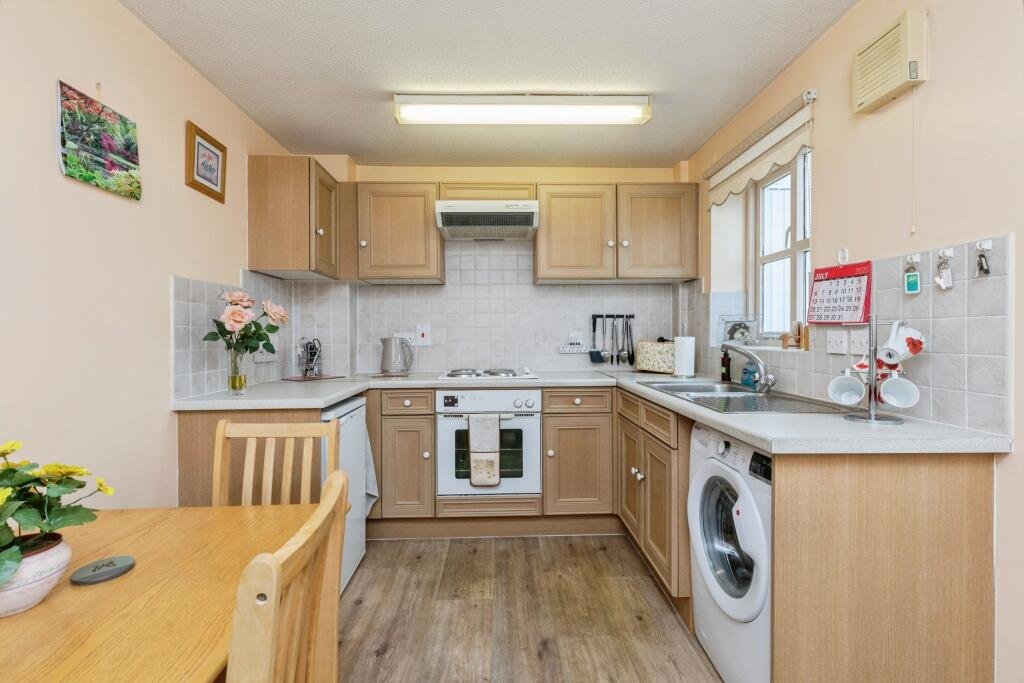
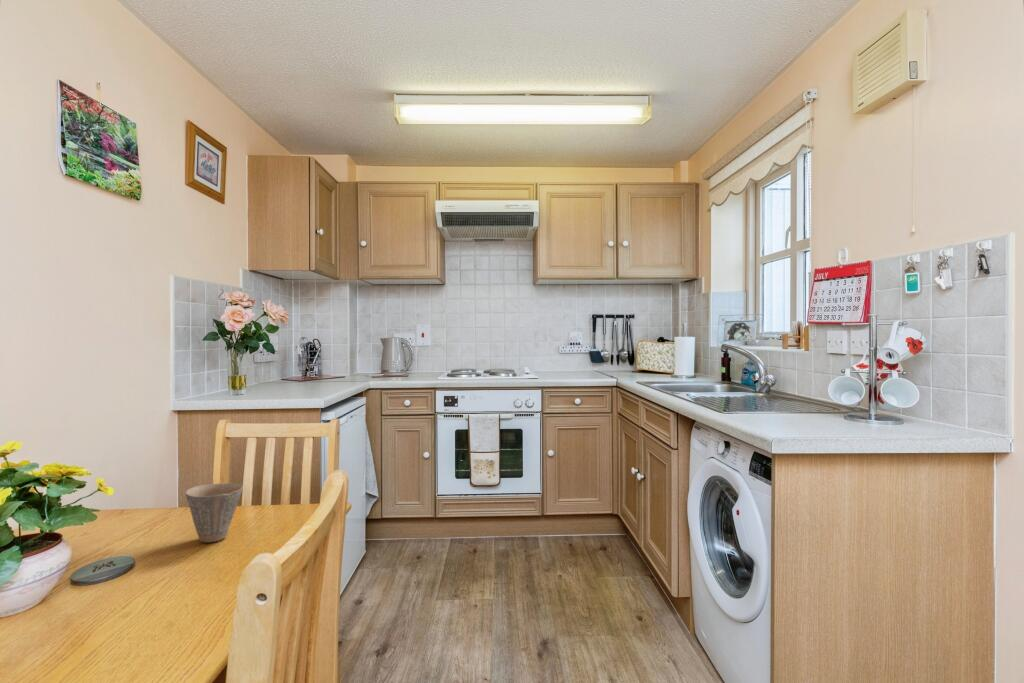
+ cup (215, 512)
